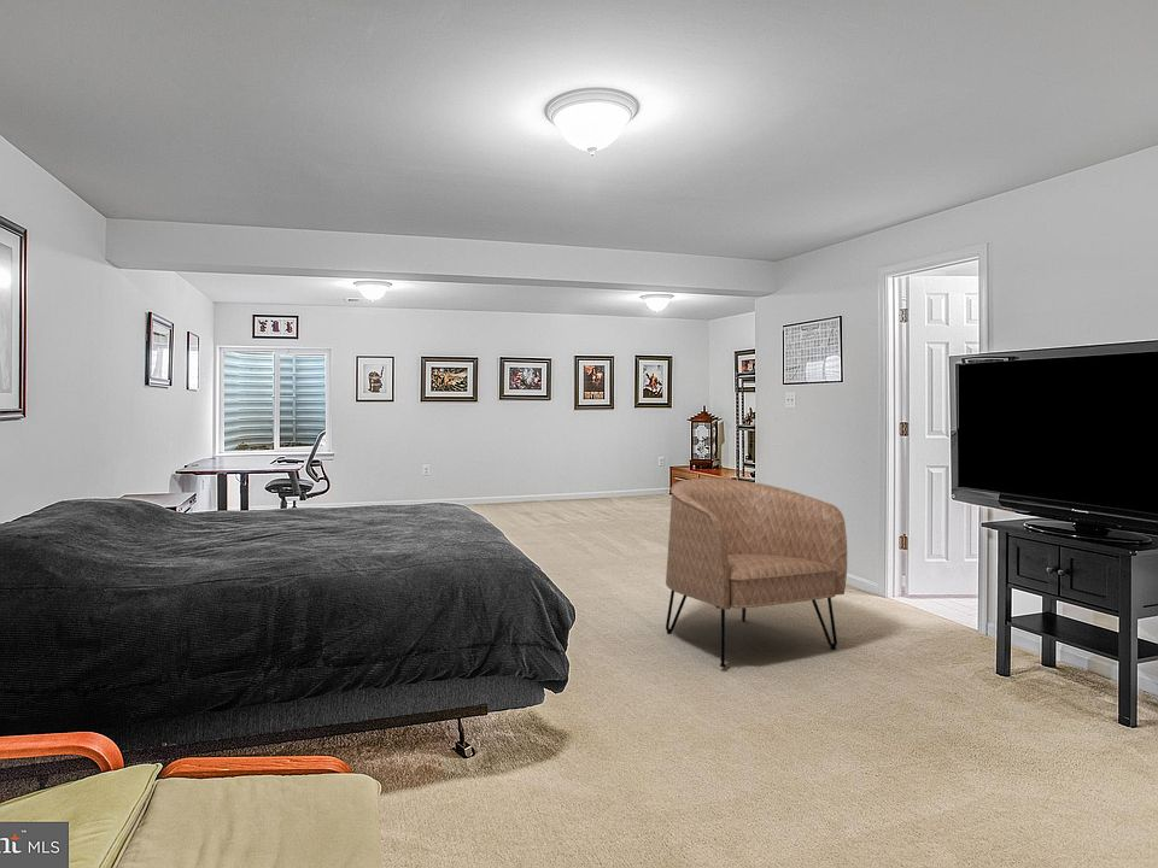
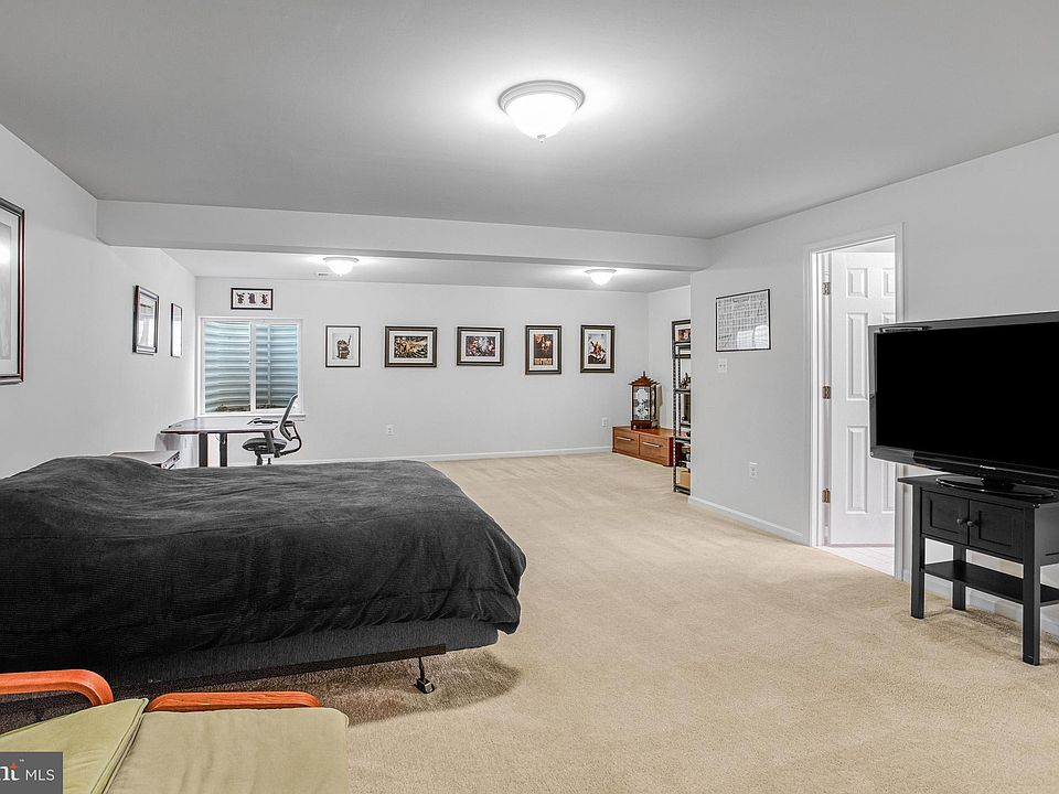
- armchair (738, 561)
